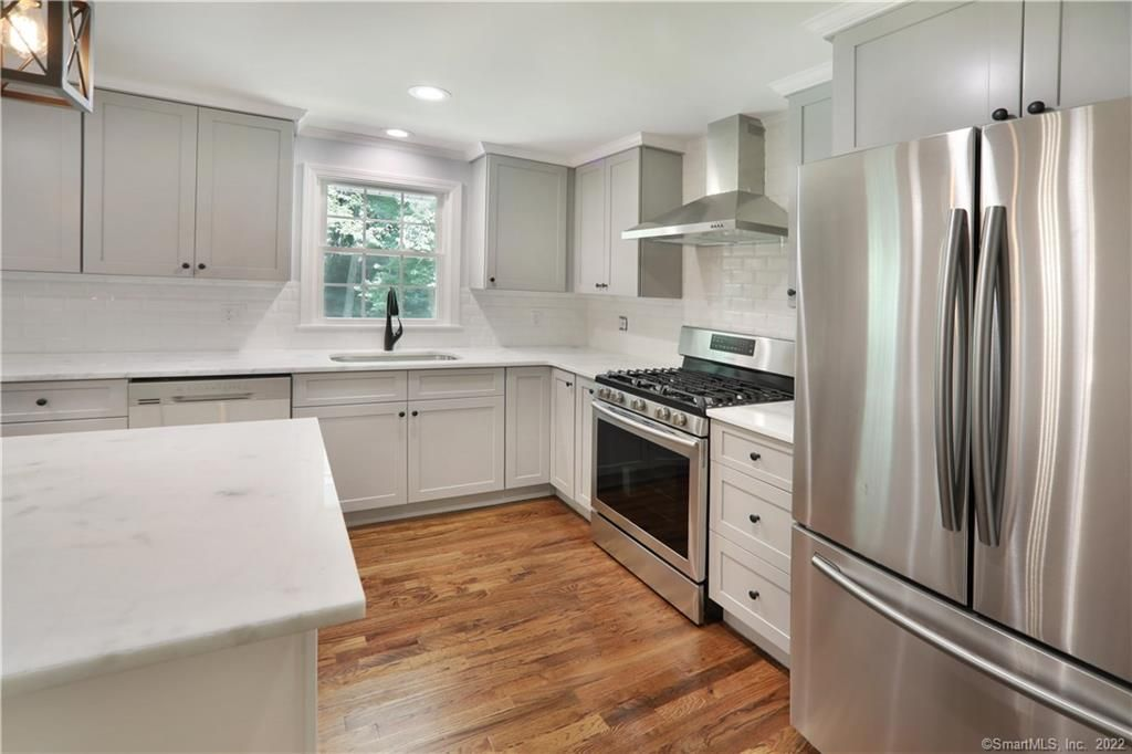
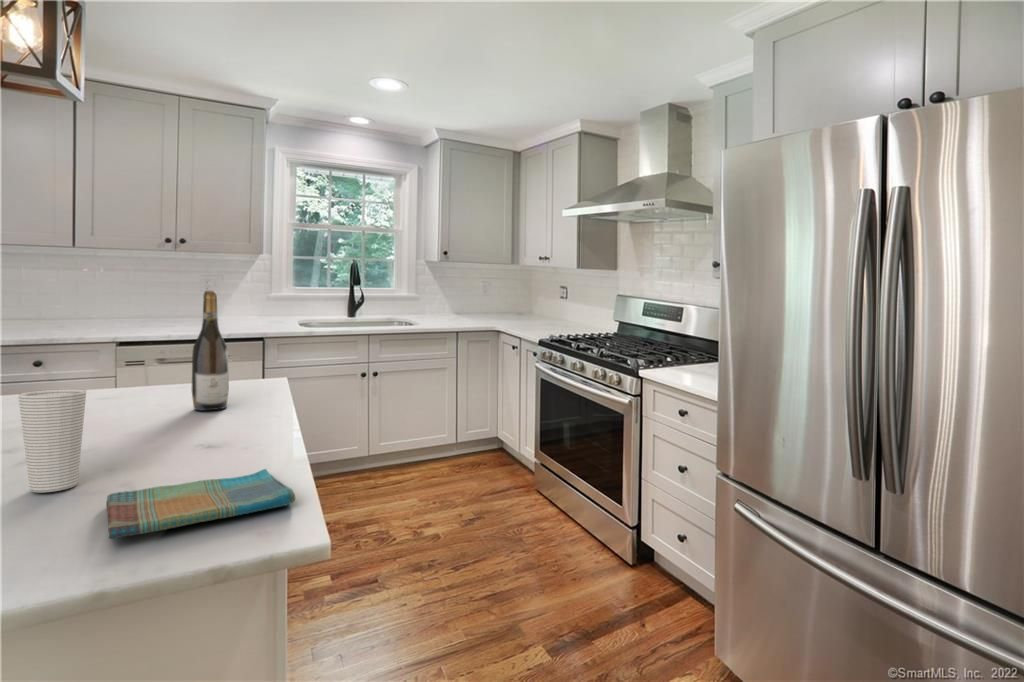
+ dish towel (202, 498)
+ wine bottle (210, 349)
+ cup (53, 439)
